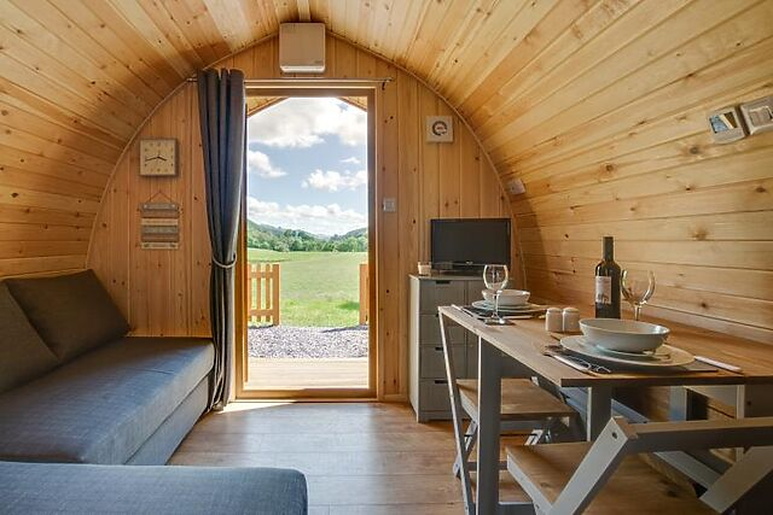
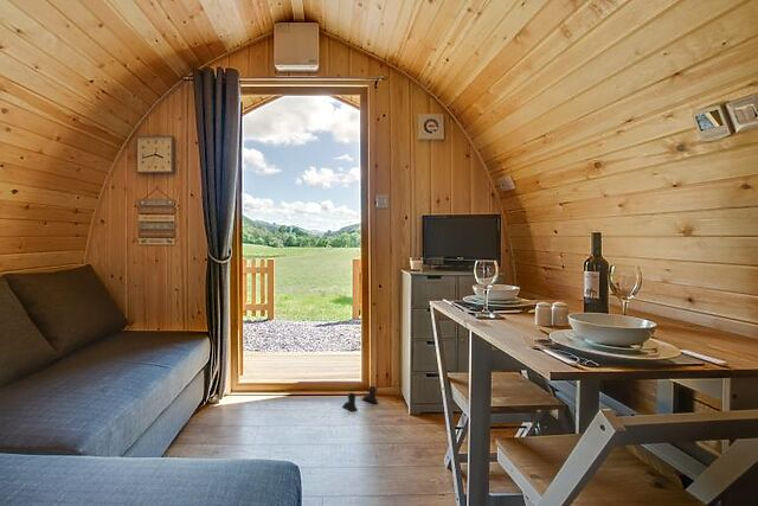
+ boots (362, 398)
